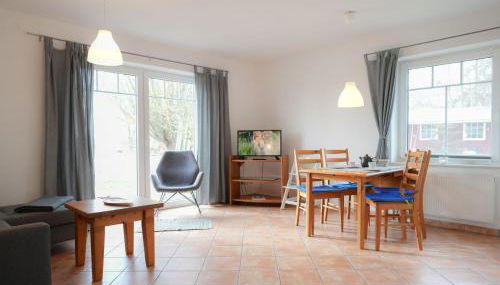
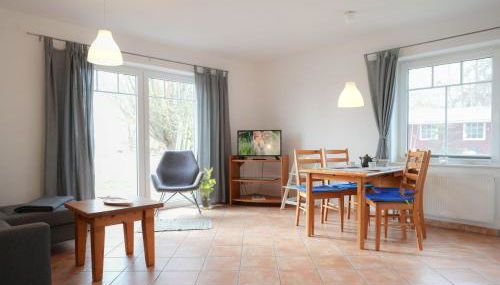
+ potted plant (204, 187)
